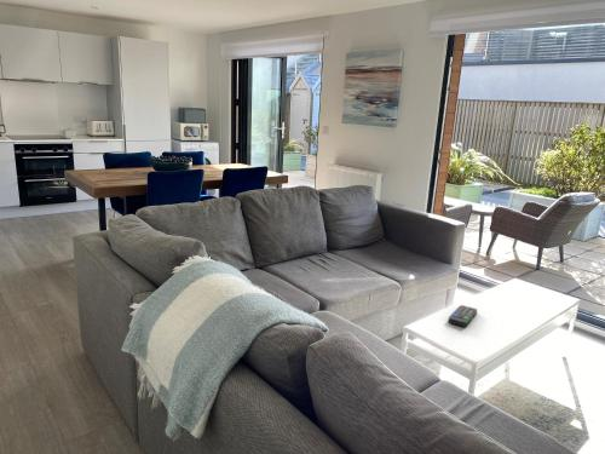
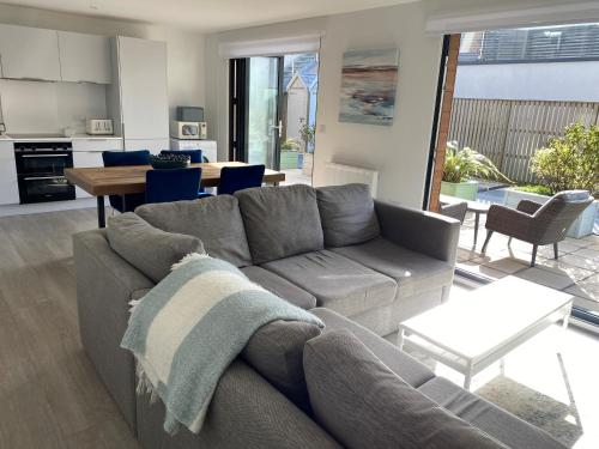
- remote control (462, 315)
